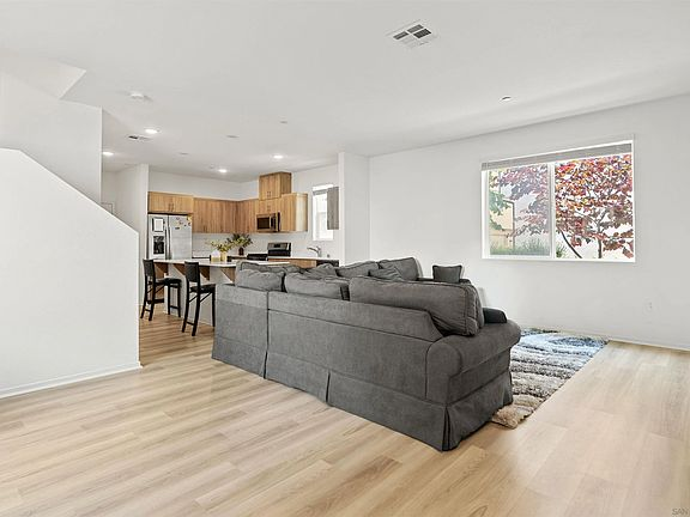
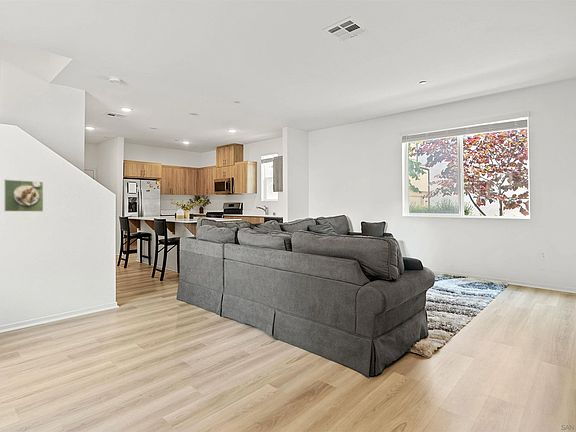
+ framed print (24, 196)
